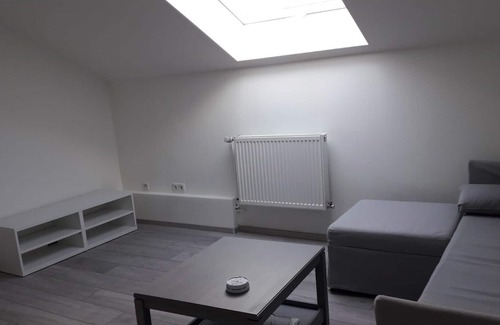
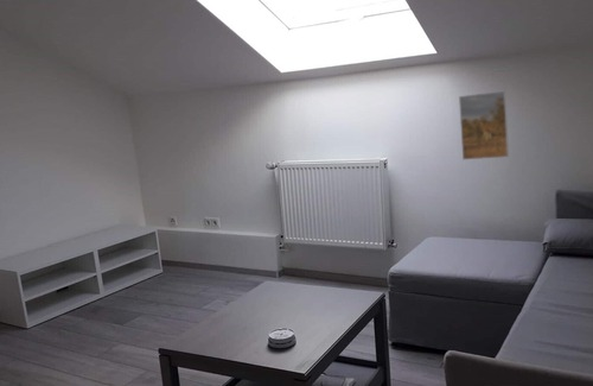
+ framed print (483, 126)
